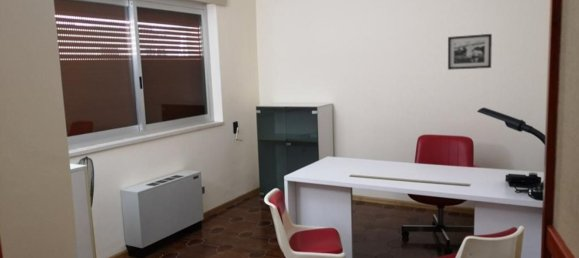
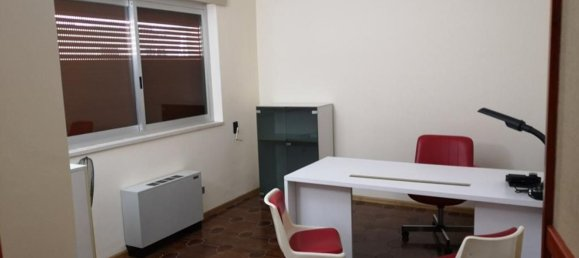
- picture frame (469, 52)
